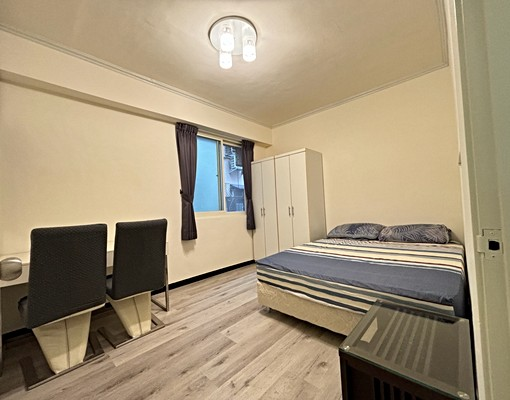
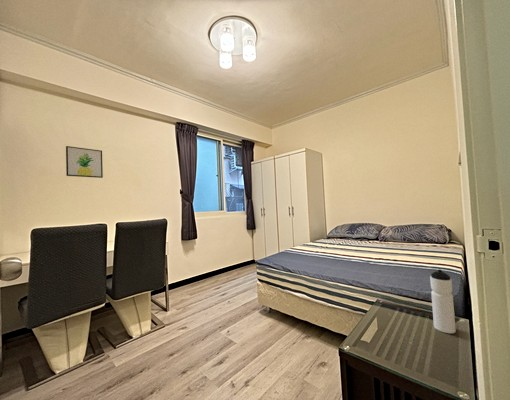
+ water bottle (442, 299)
+ wall art (85, 162)
